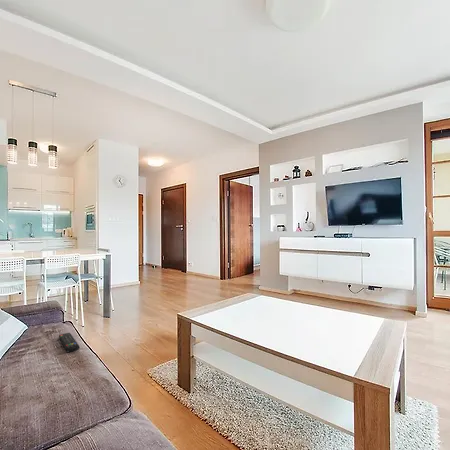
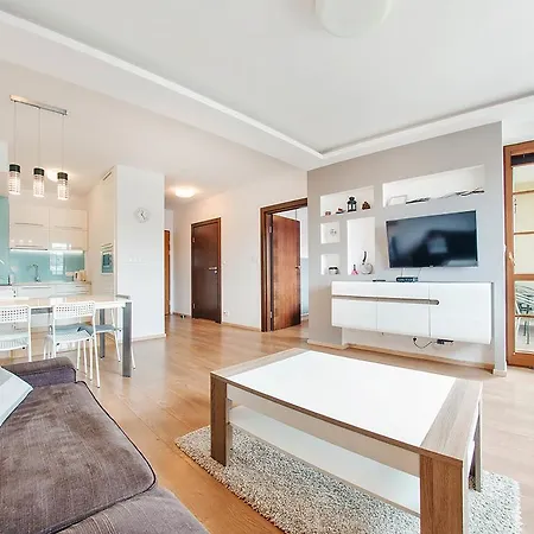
- remote control (68, 341)
